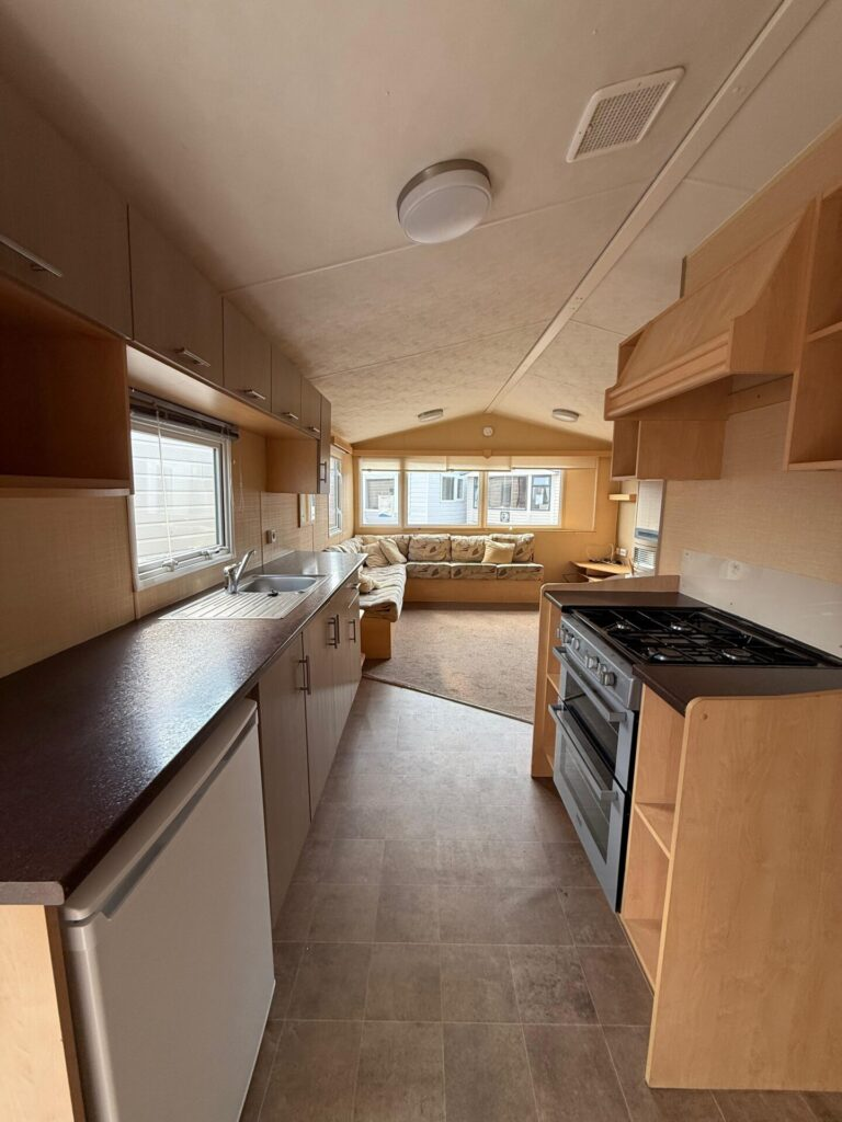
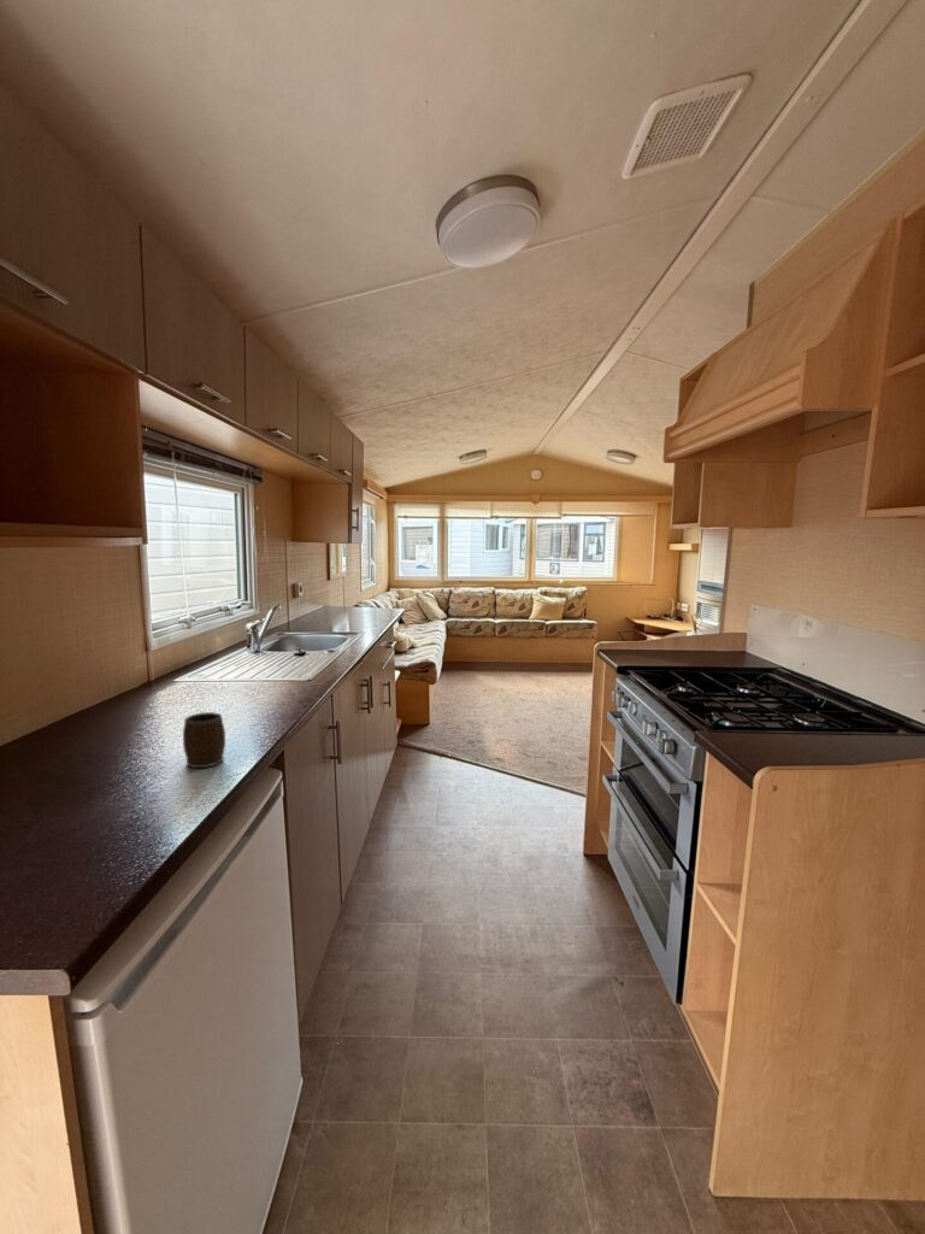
+ mug (206, 735)
